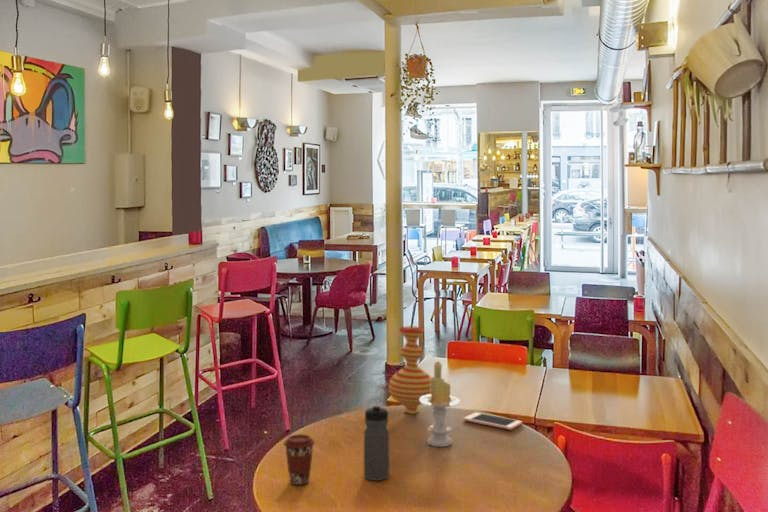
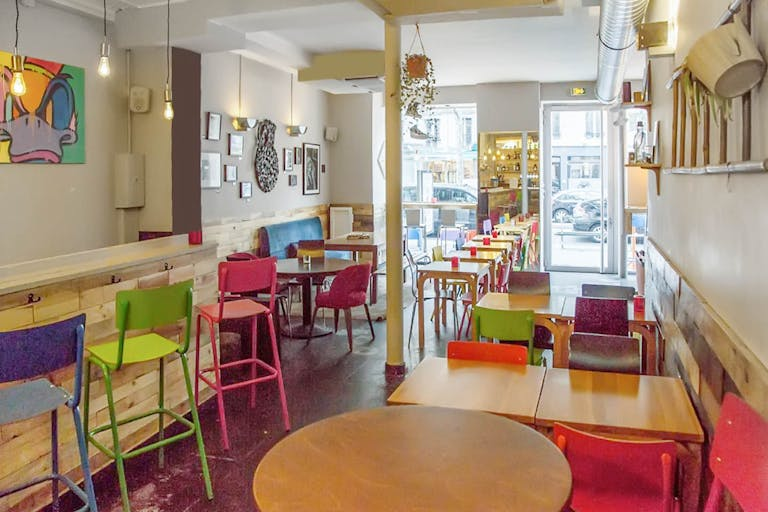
- water bottle (376, 440)
- coffee cup (299, 459)
- cell phone (492, 420)
- candle (439, 402)
- vase (411, 369)
